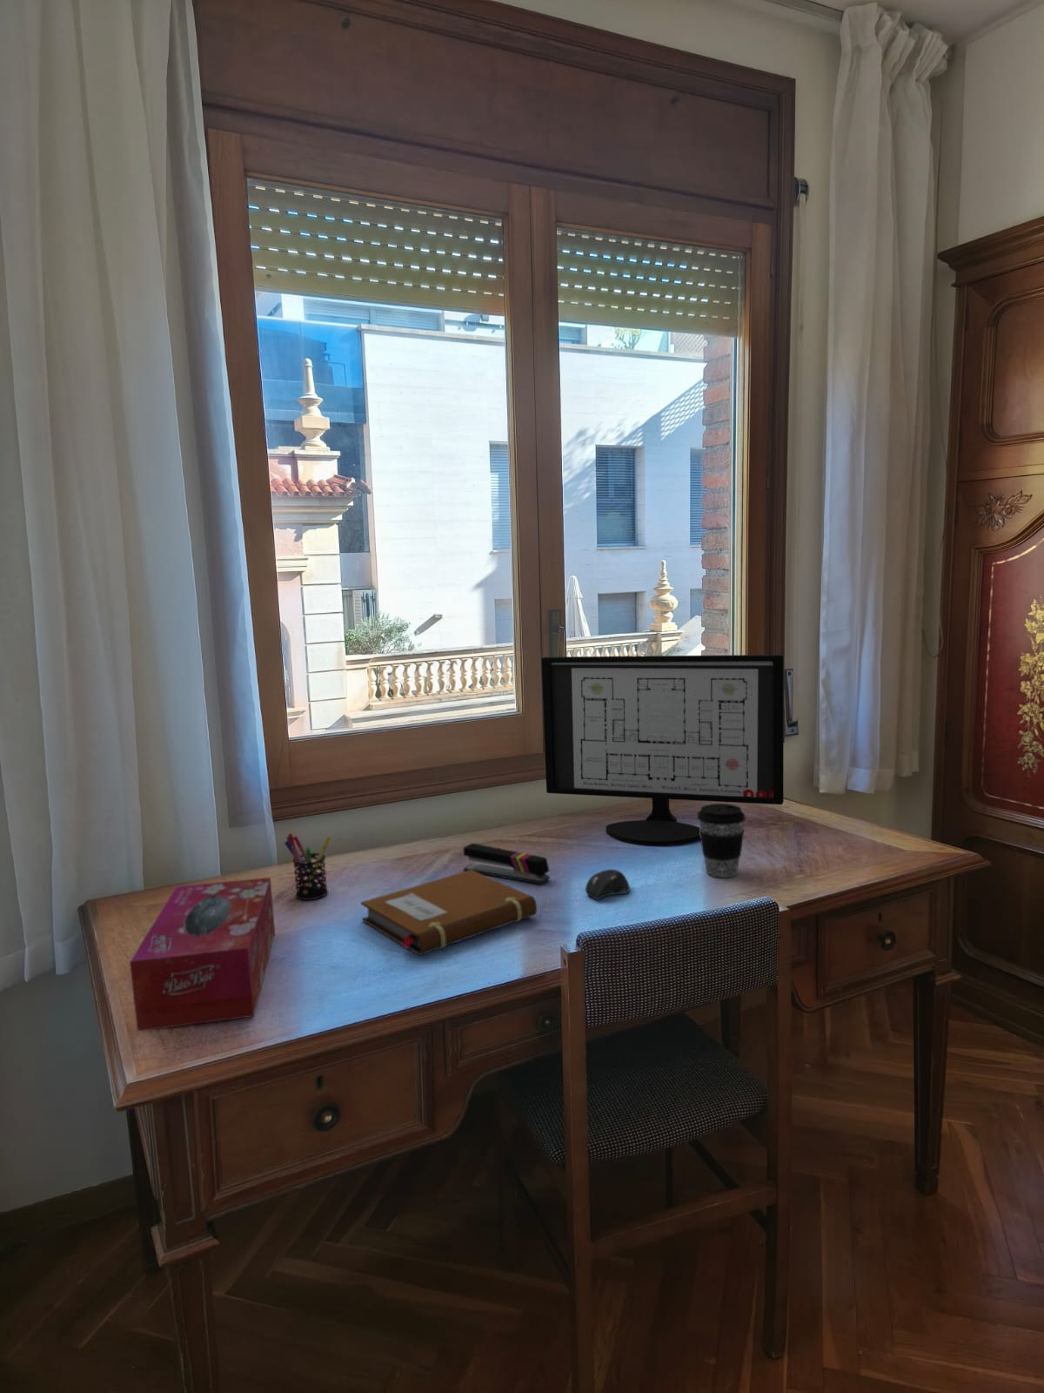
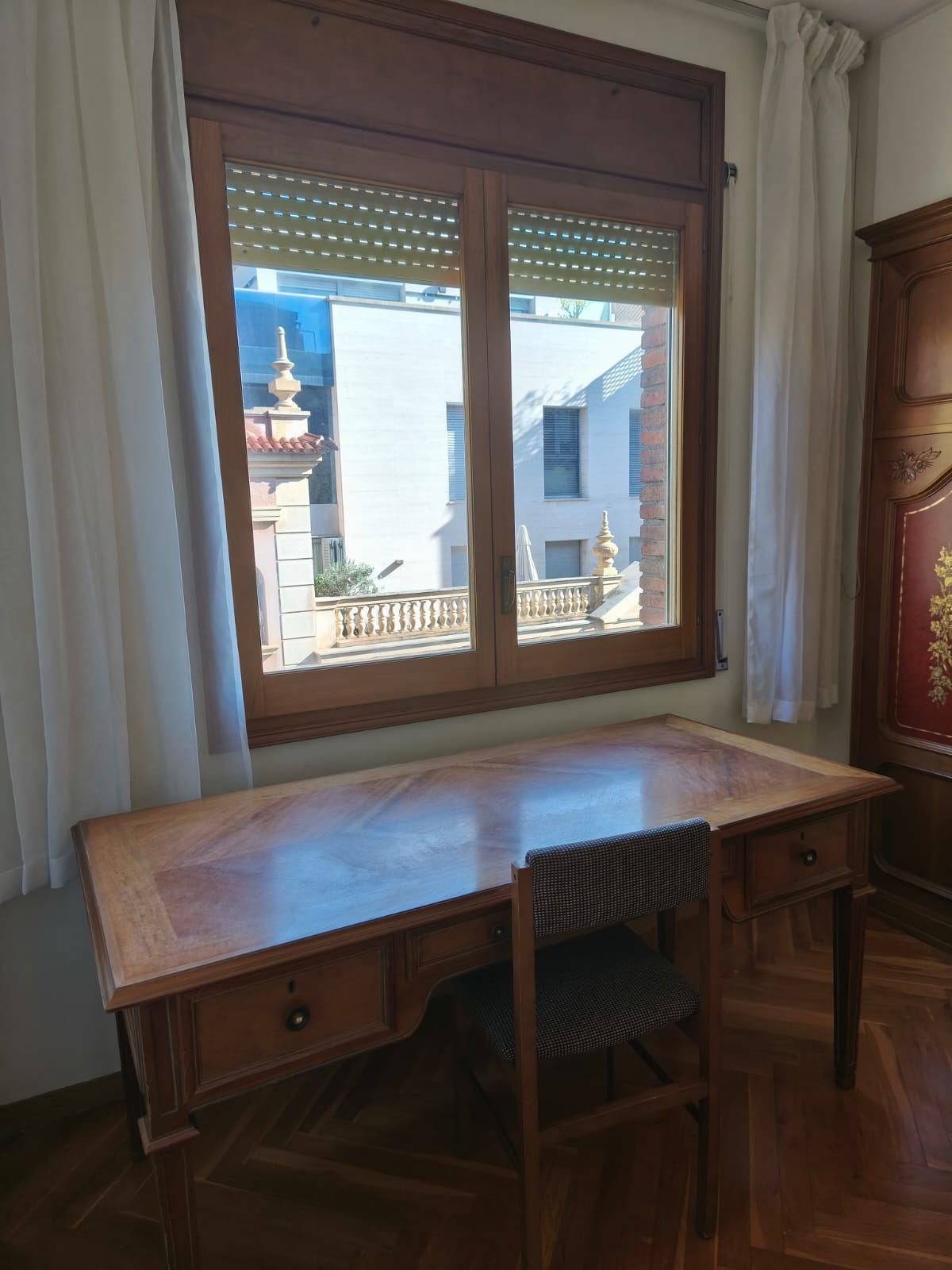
- tissue box (212, 945)
- coffee cup (722, 840)
- computer monitor (651, 747)
- pen holder (307, 863)
- computer mouse (609, 881)
- stapler (504, 862)
- notebook (445, 909)
